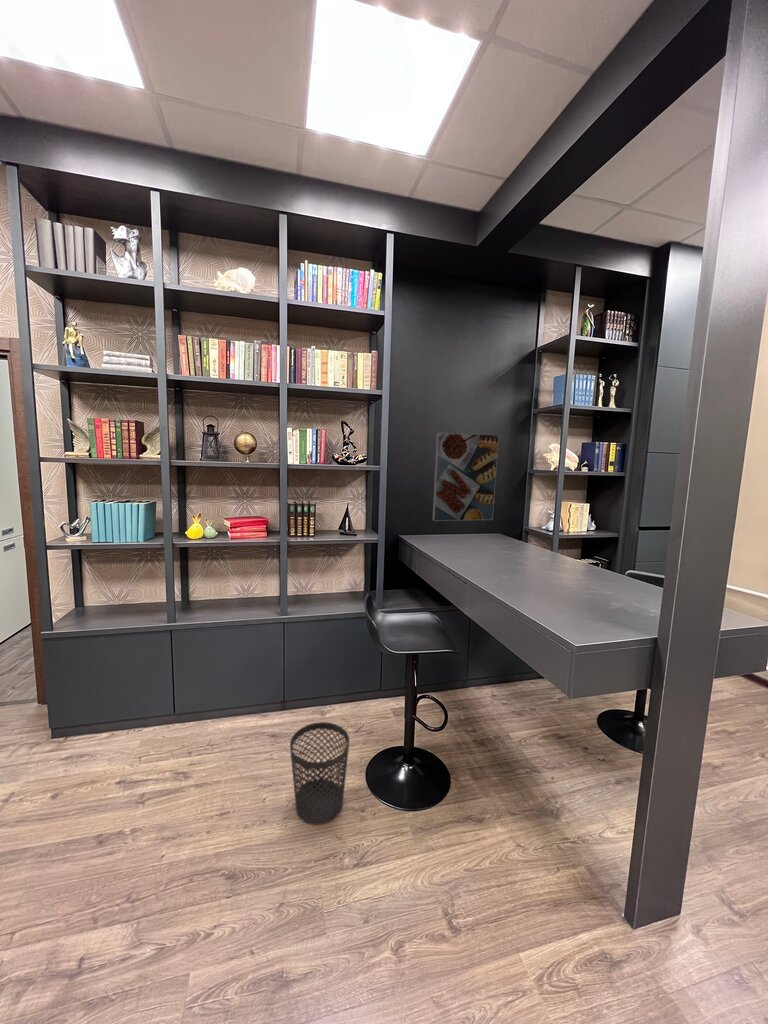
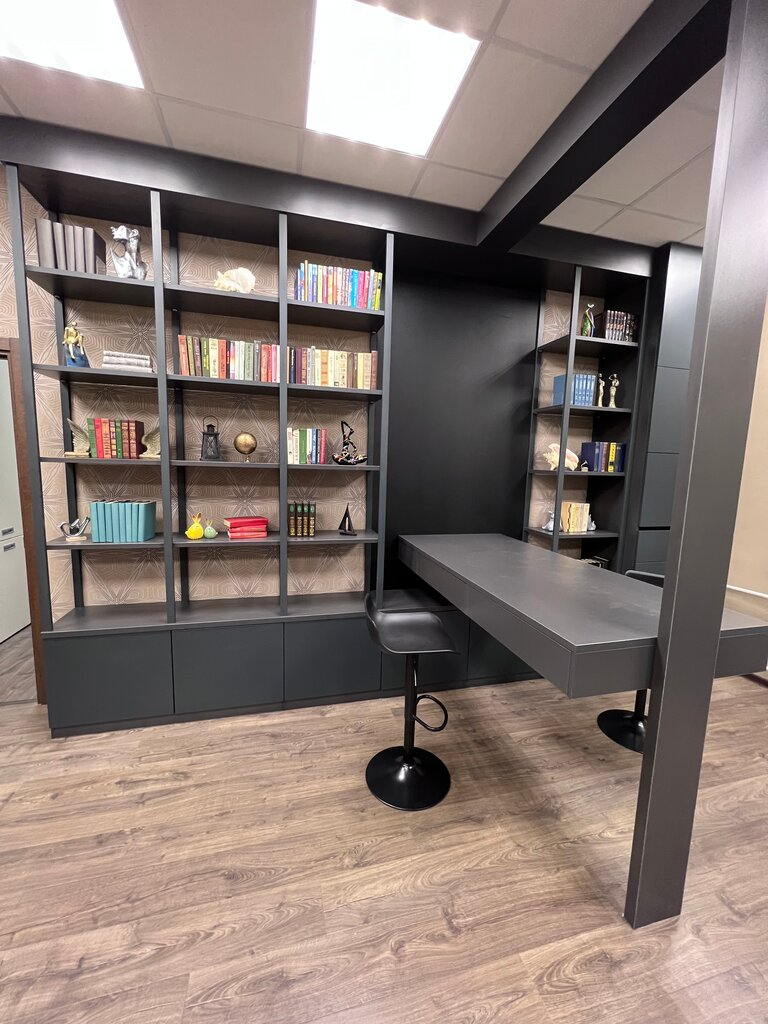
- wastebasket (319, 773)
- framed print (465, 477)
